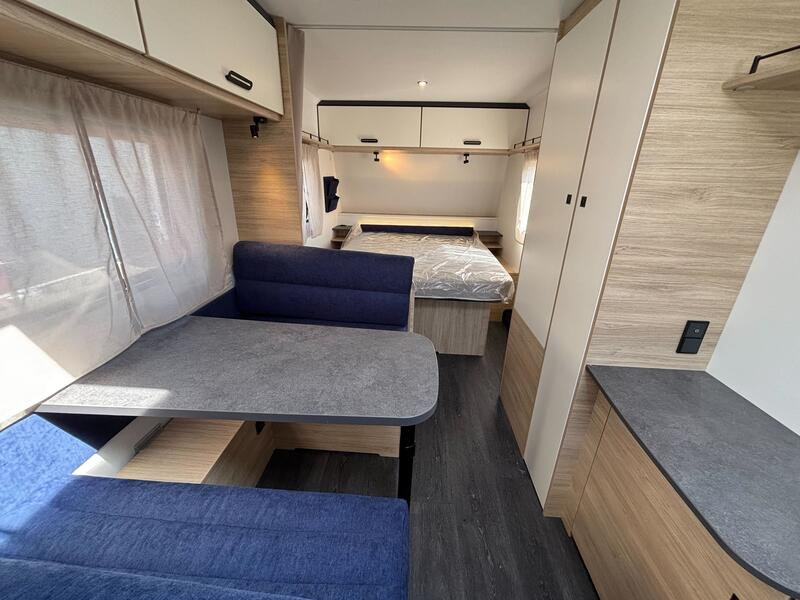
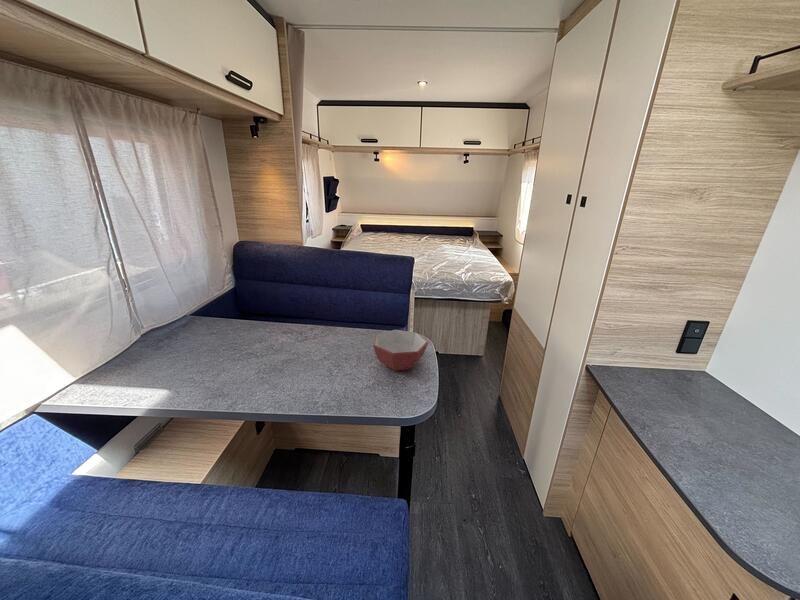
+ bowl (400, 352)
